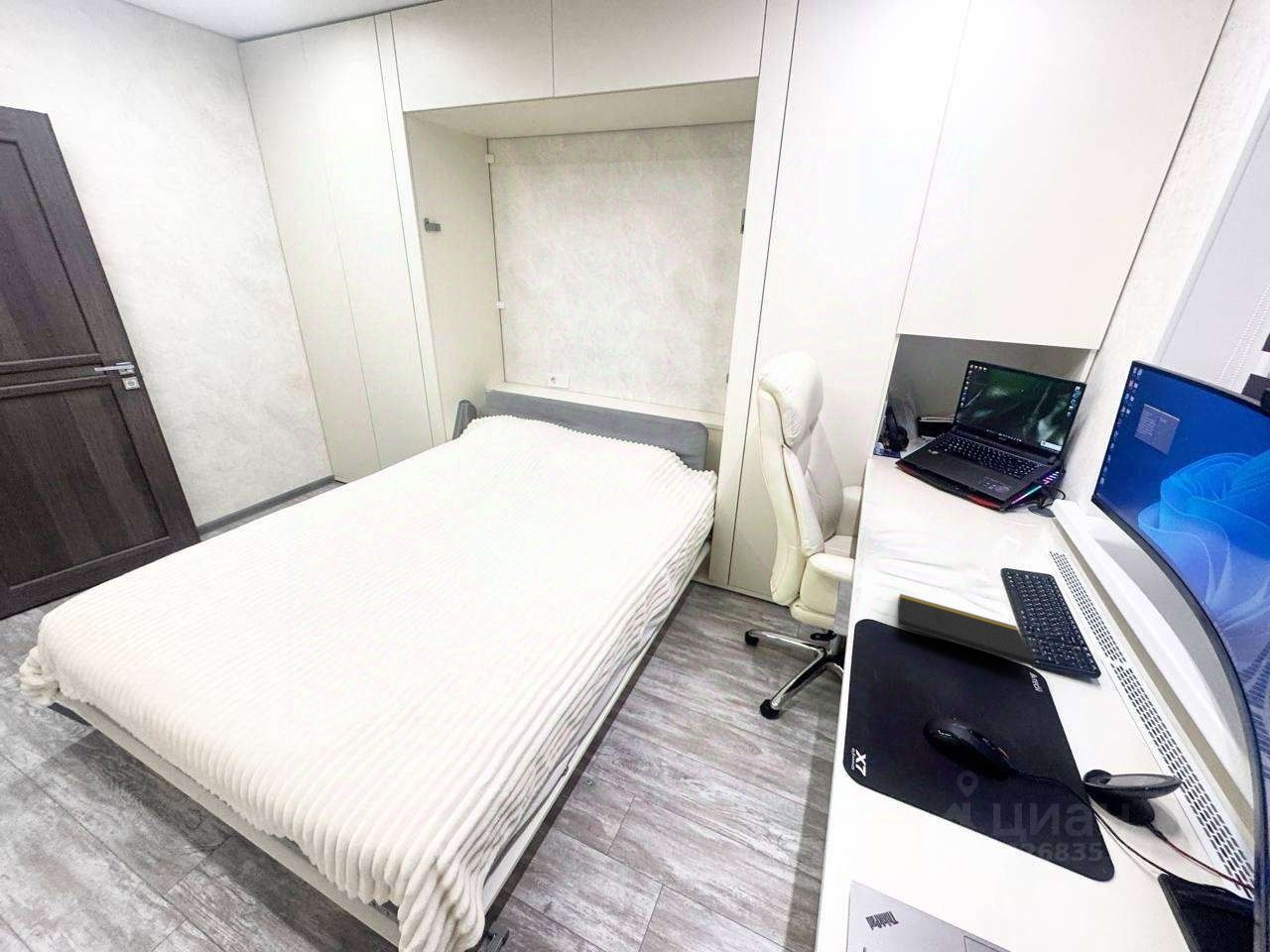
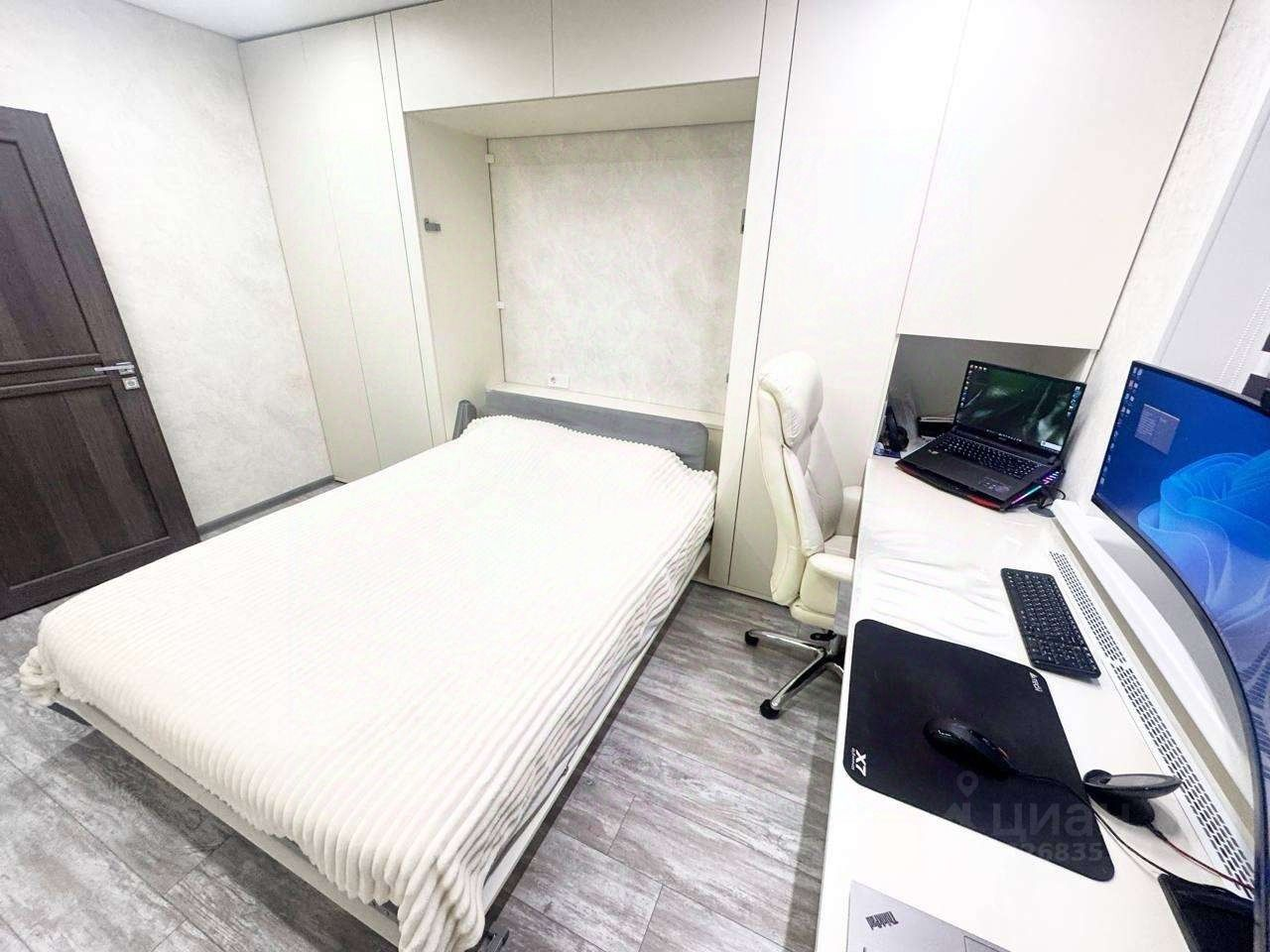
- notepad (958, 626)
